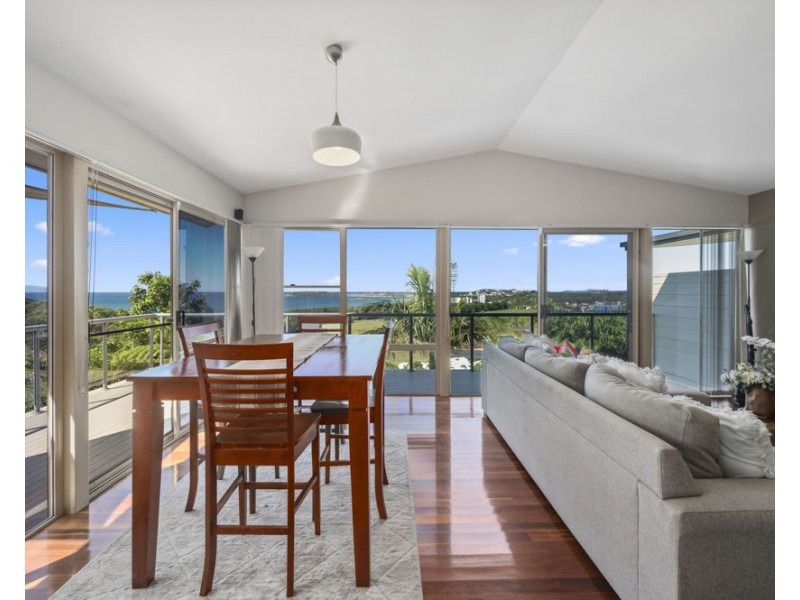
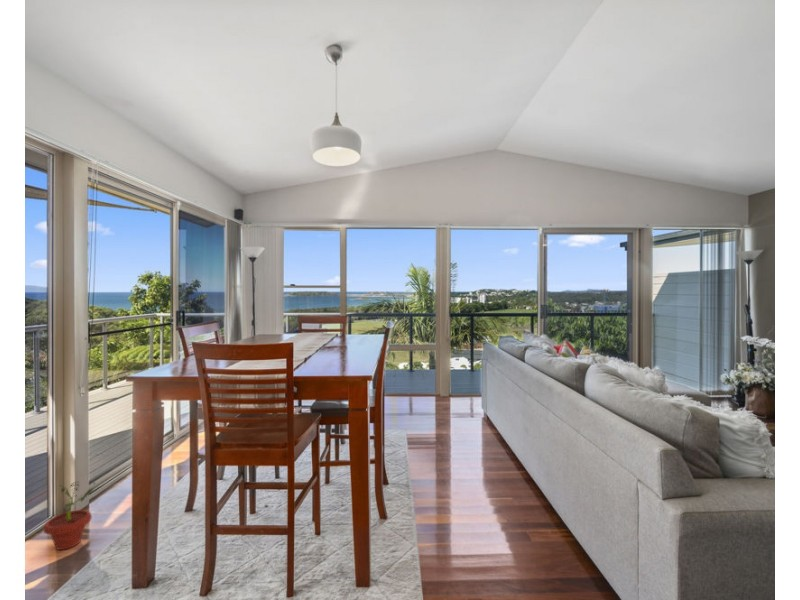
+ potted plant (69, 513)
